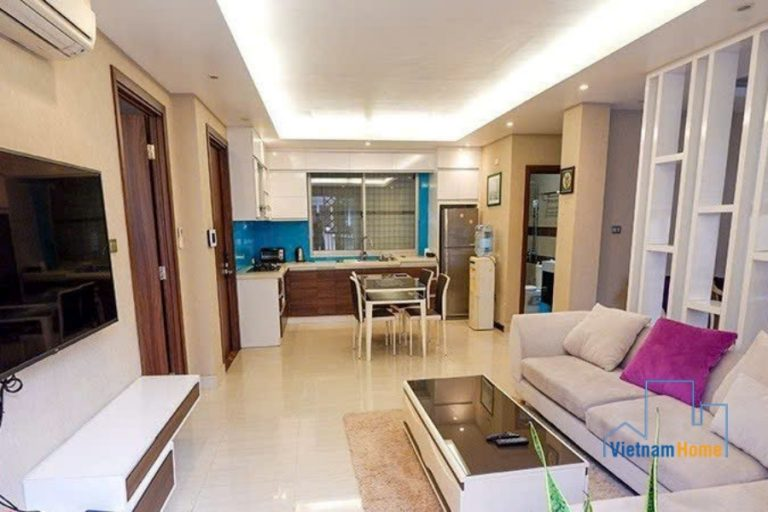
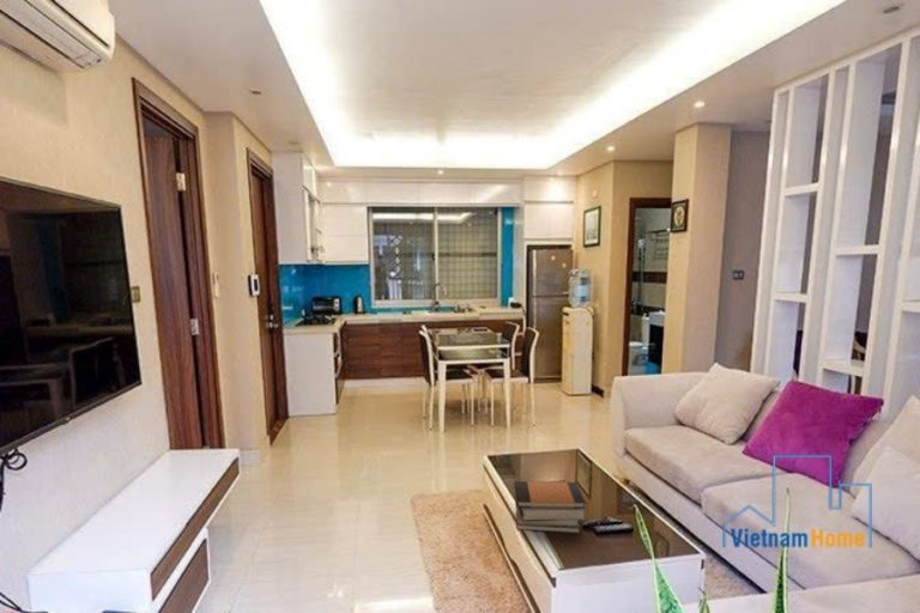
+ book stack (547, 505)
